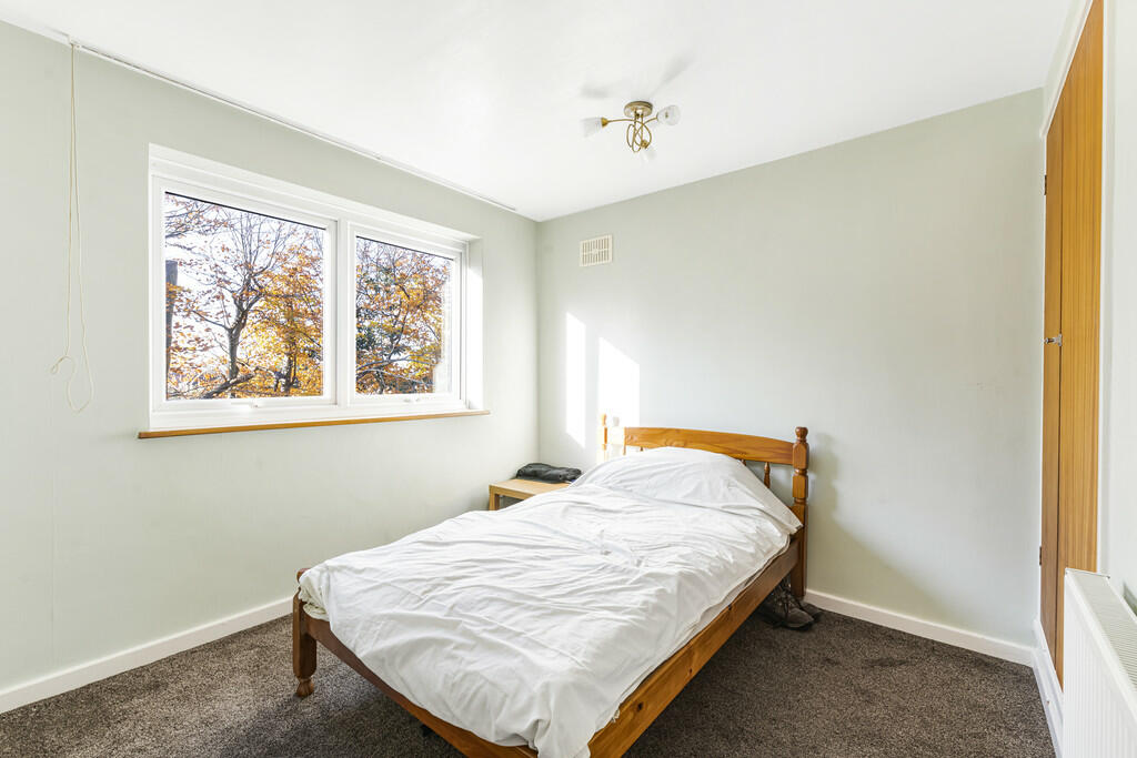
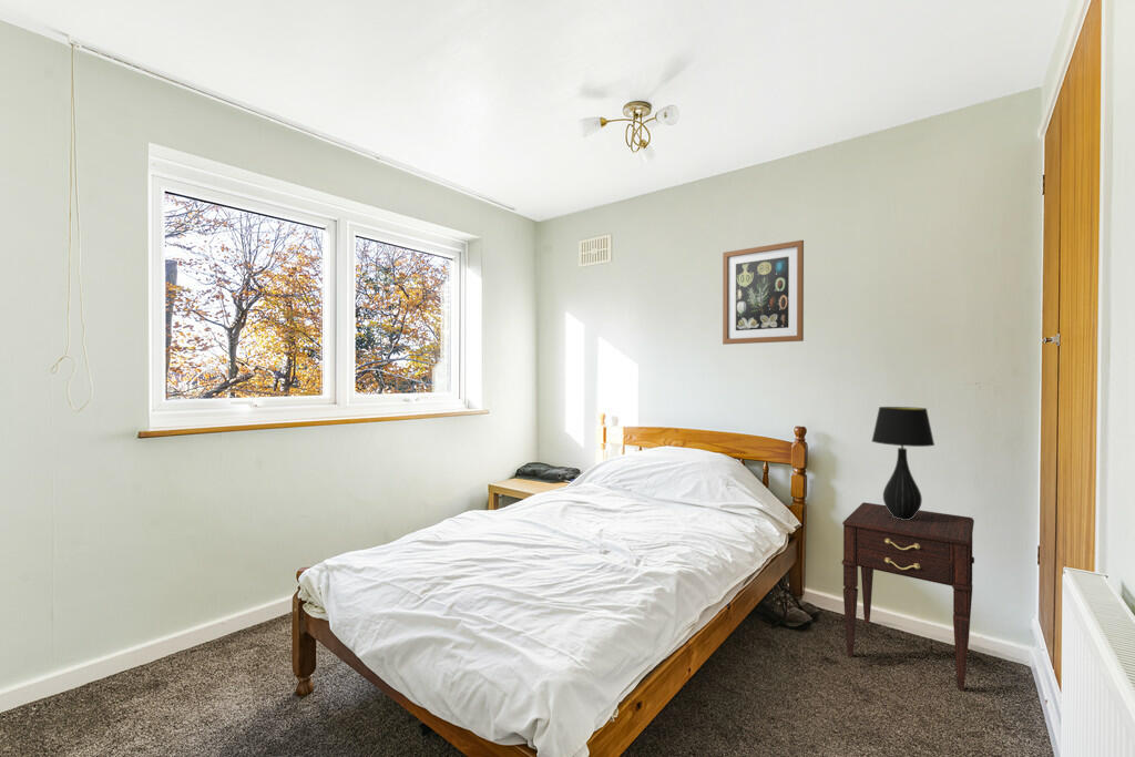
+ wall art (760, 294)
+ table lamp (901, 462)
+ nightstand (909, 576)
